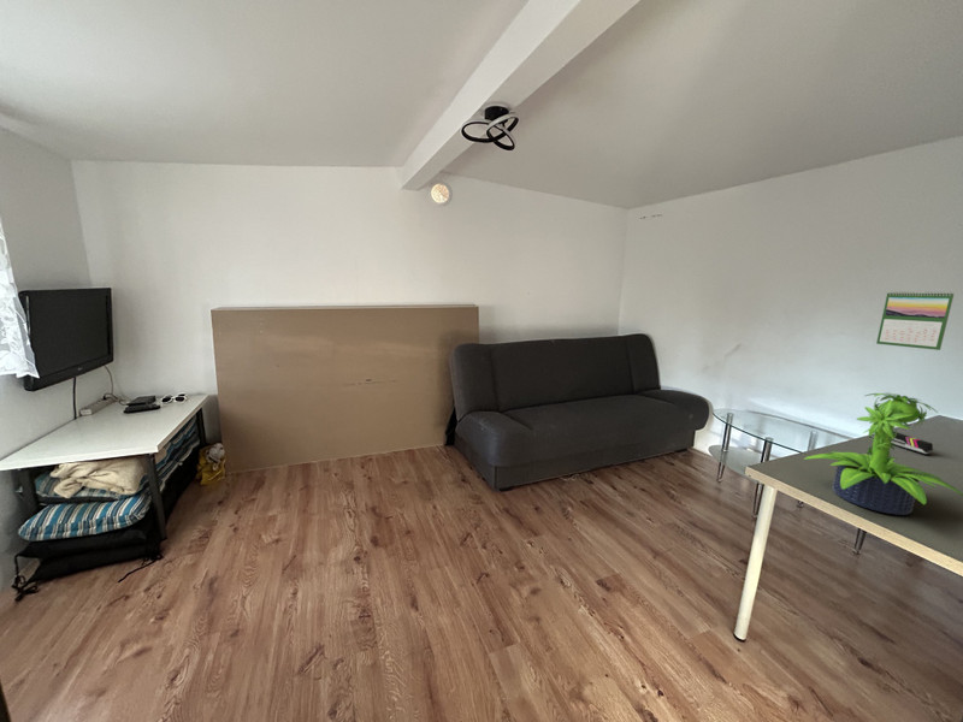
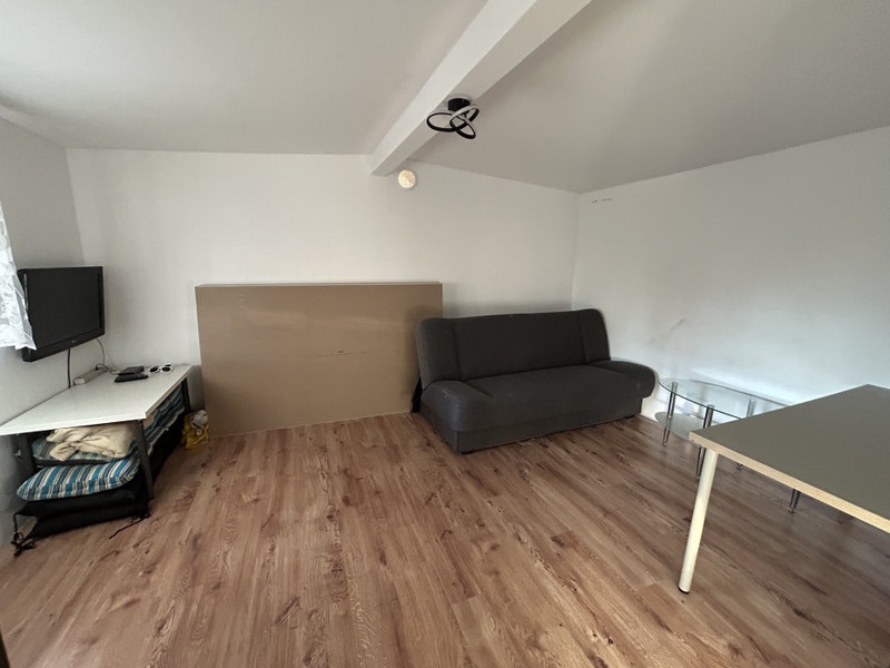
- stapler (899, 439)
- potted plant (884, 449)
- calendar (912, 319)
